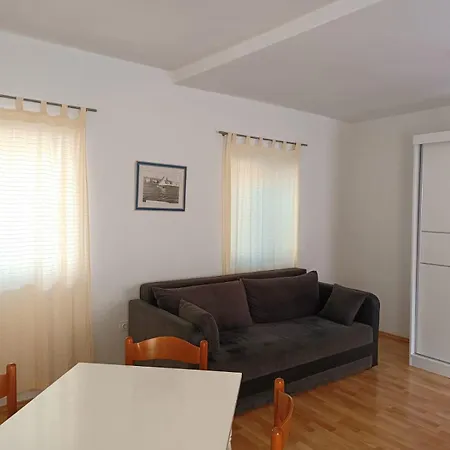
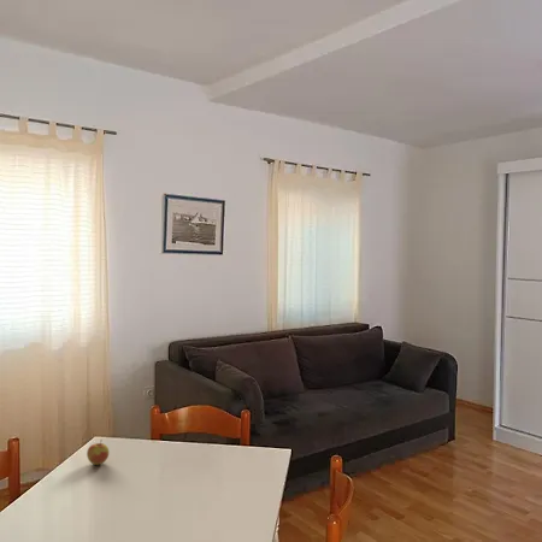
+ apple (98, 450)
